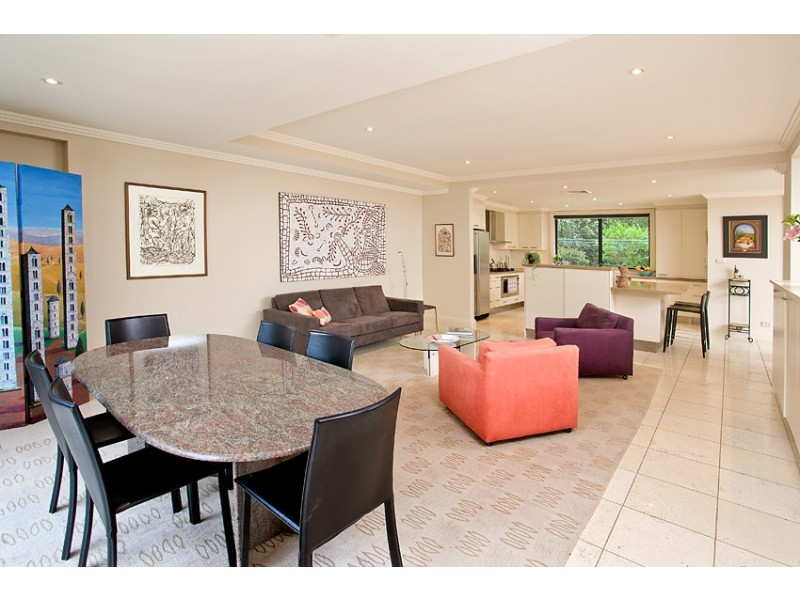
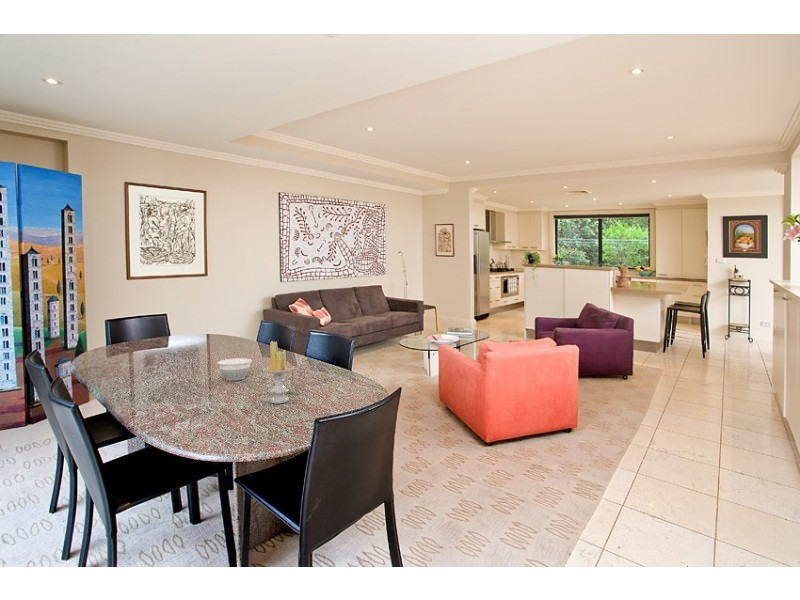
+ candle (278, 370)
+ bowl (235, 369)
